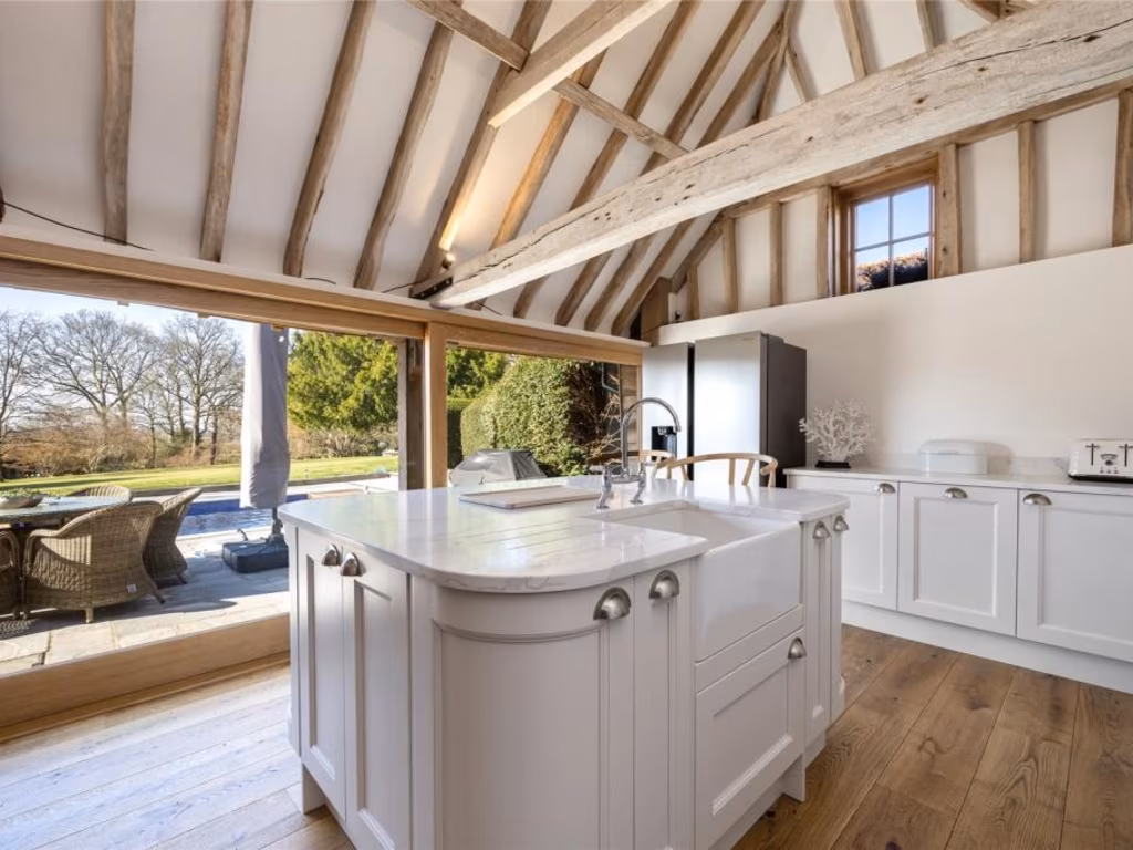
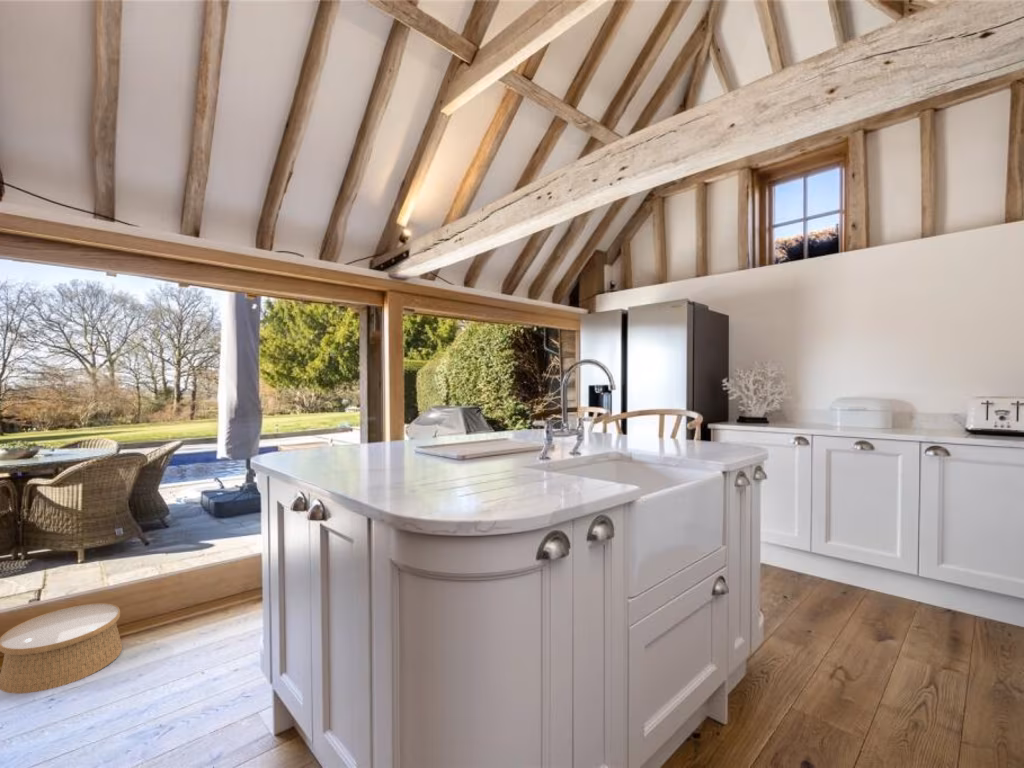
+ woven basket (63, 644)
